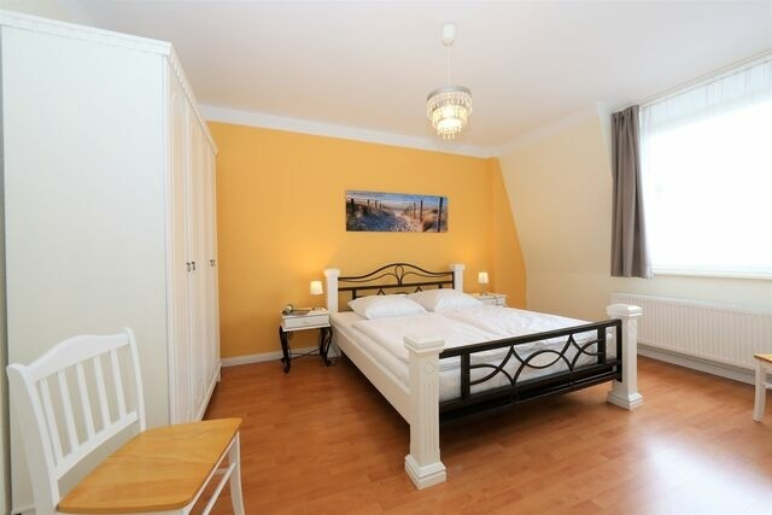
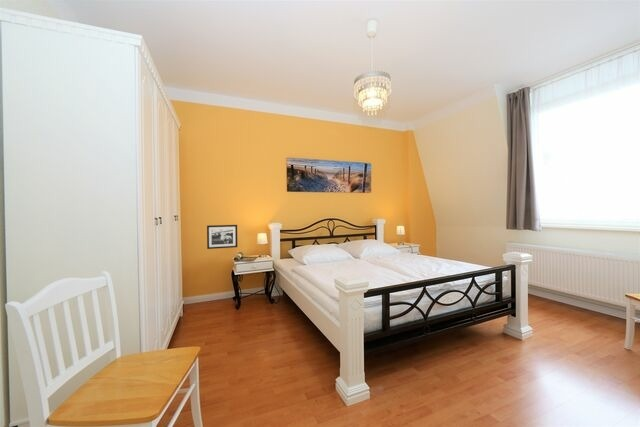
+ picture frame (222, 236)
